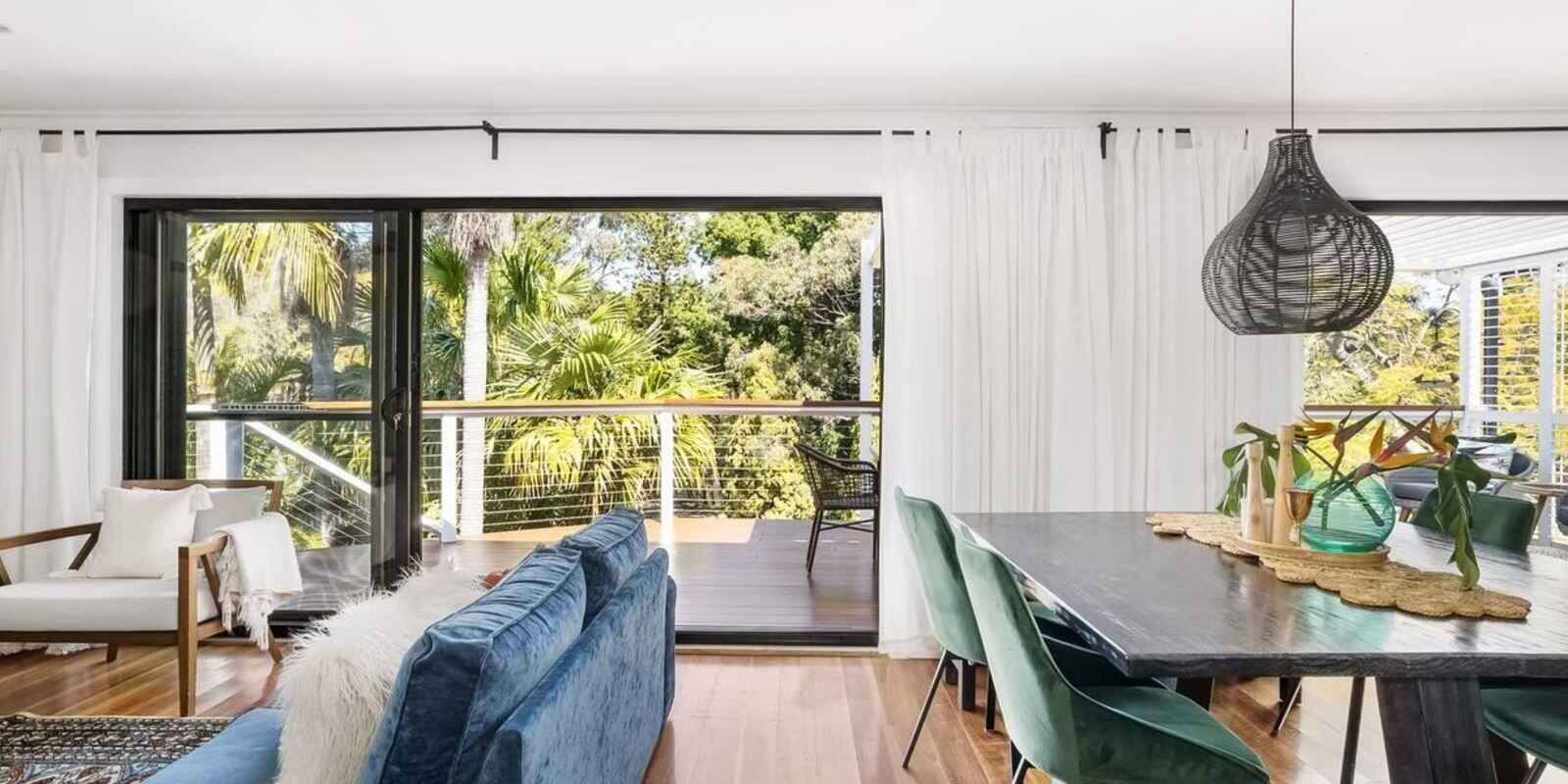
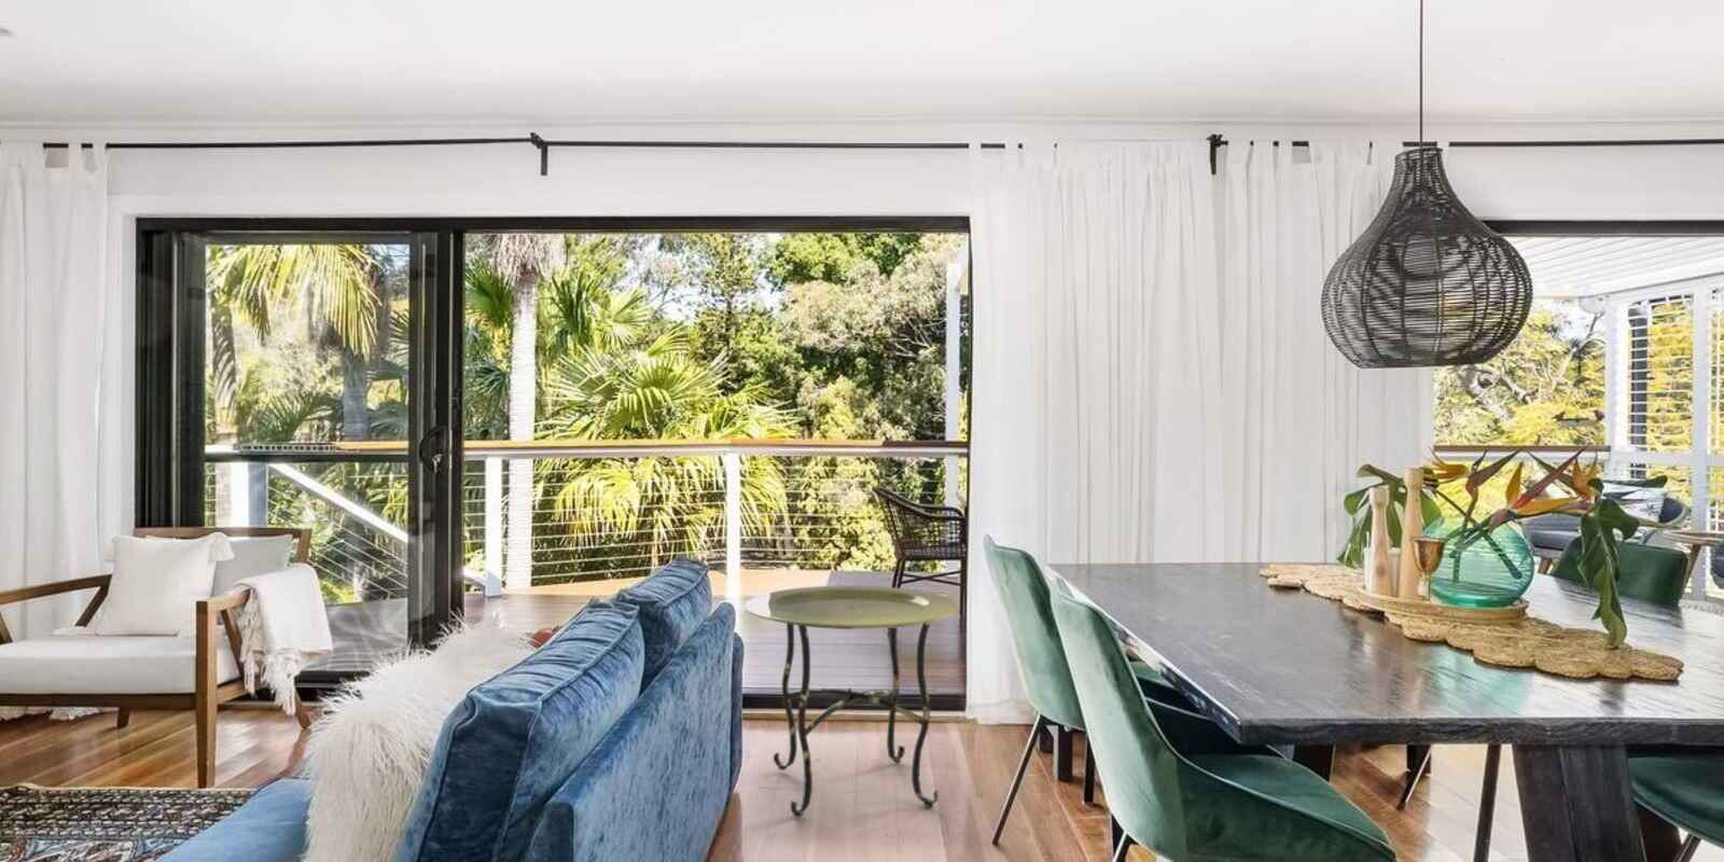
+ side table (851, 695)
